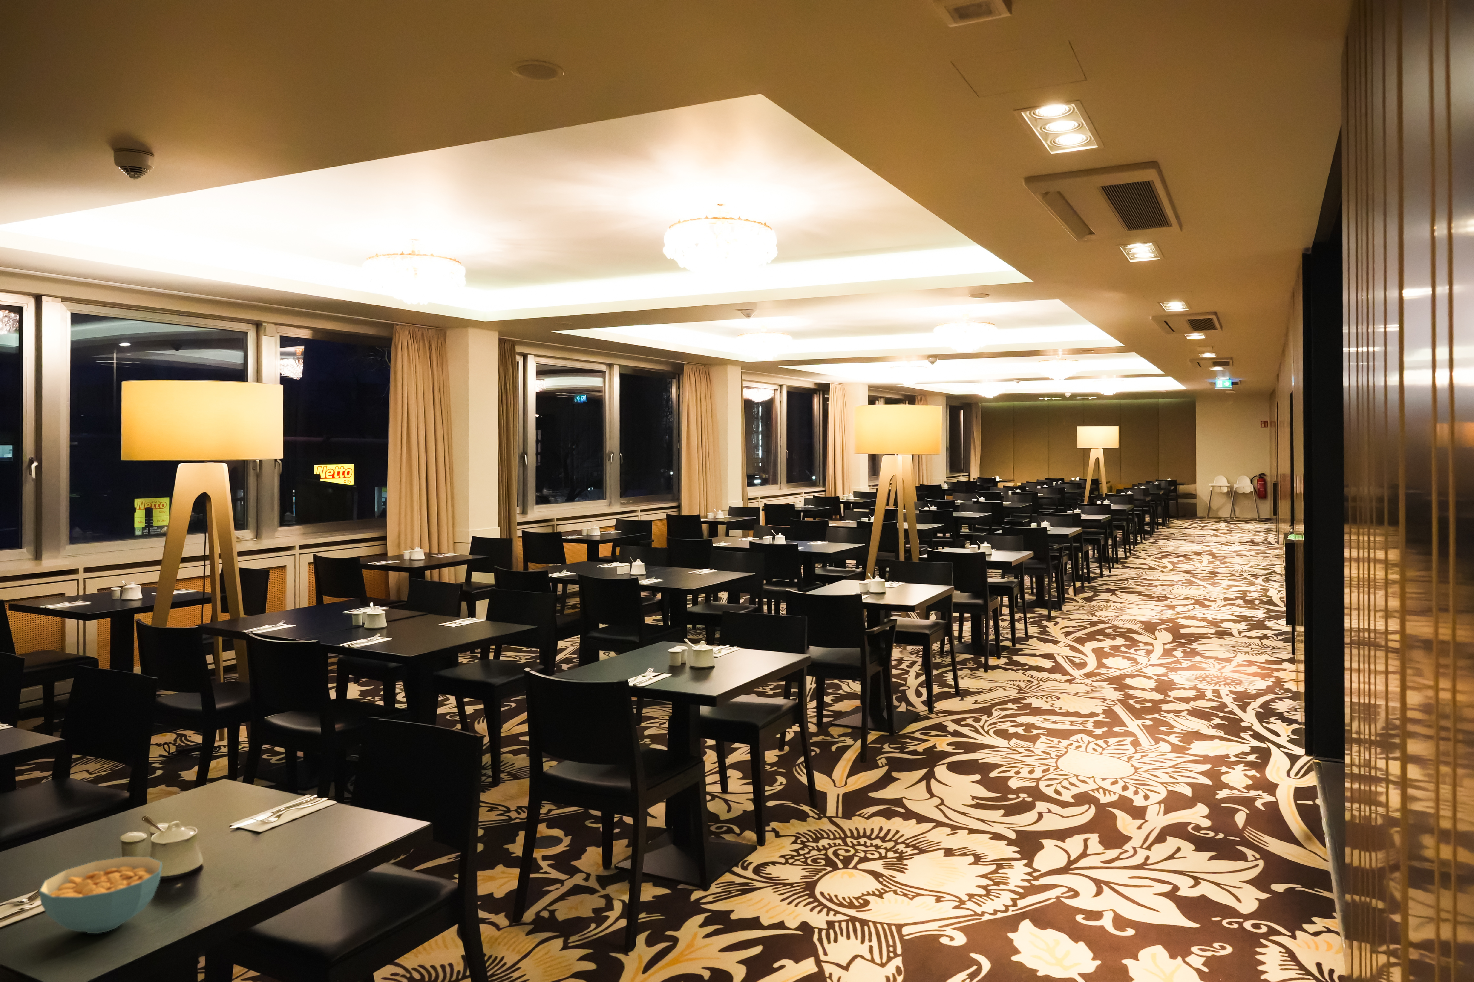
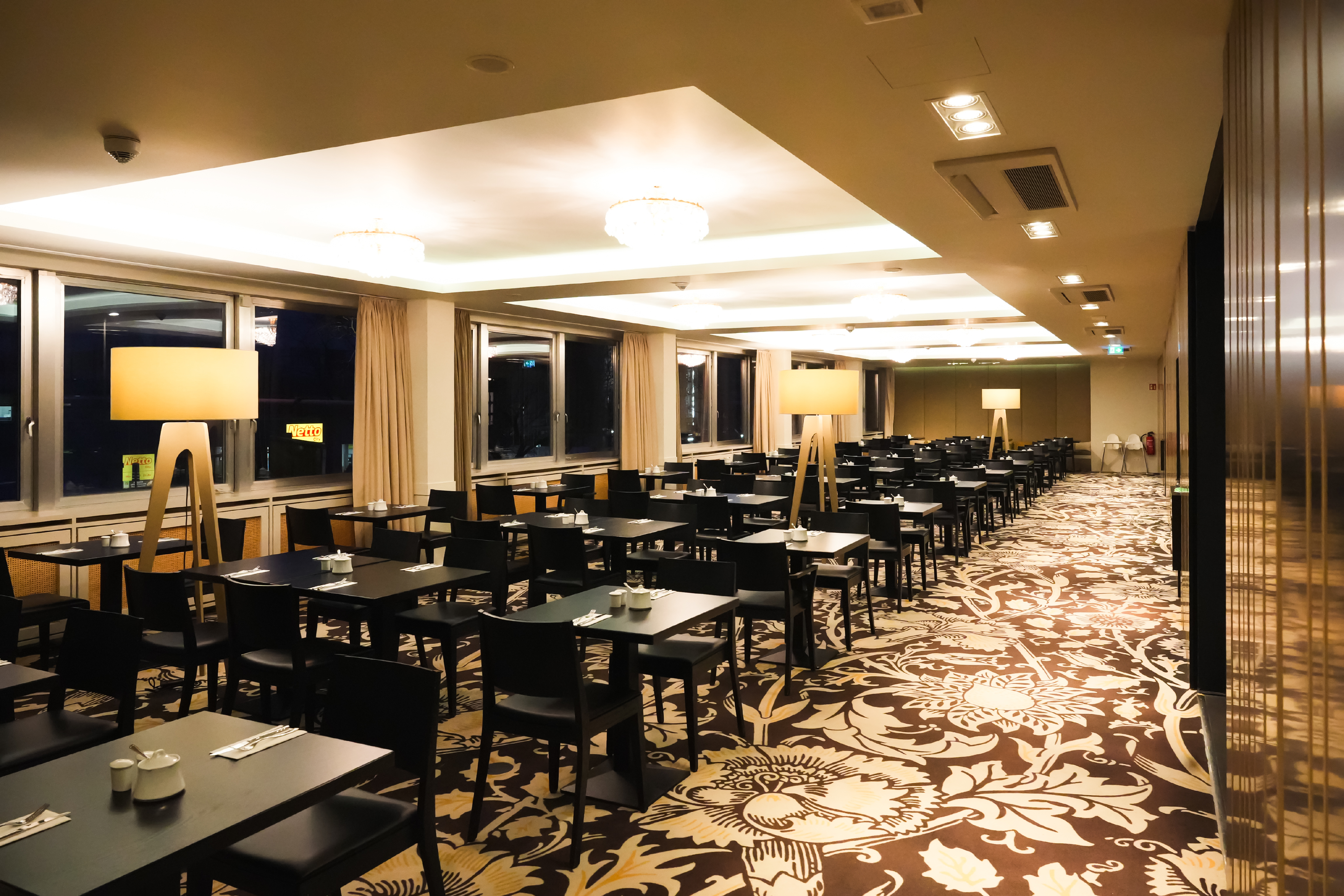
- cereal bowl (103, 901)
